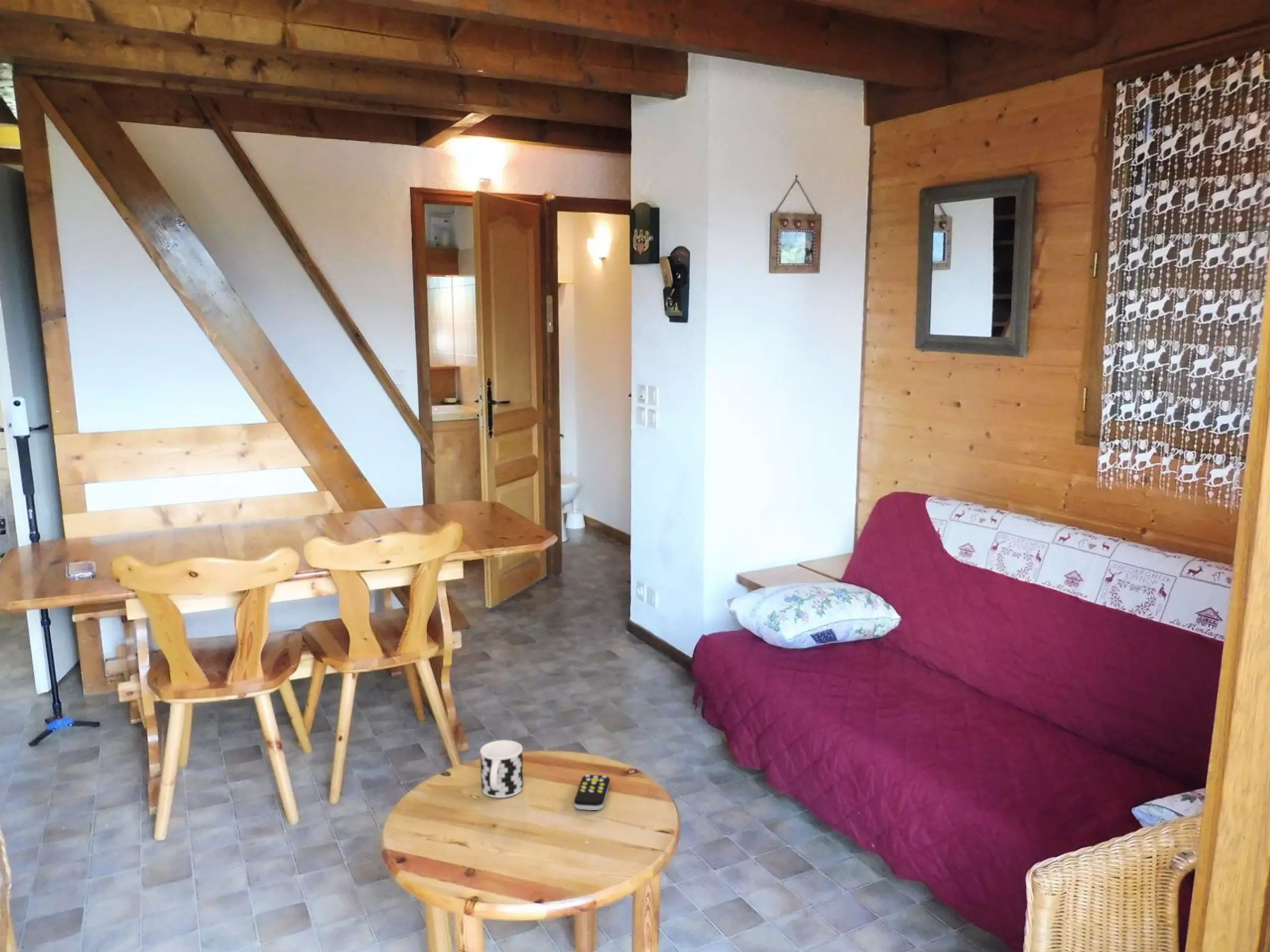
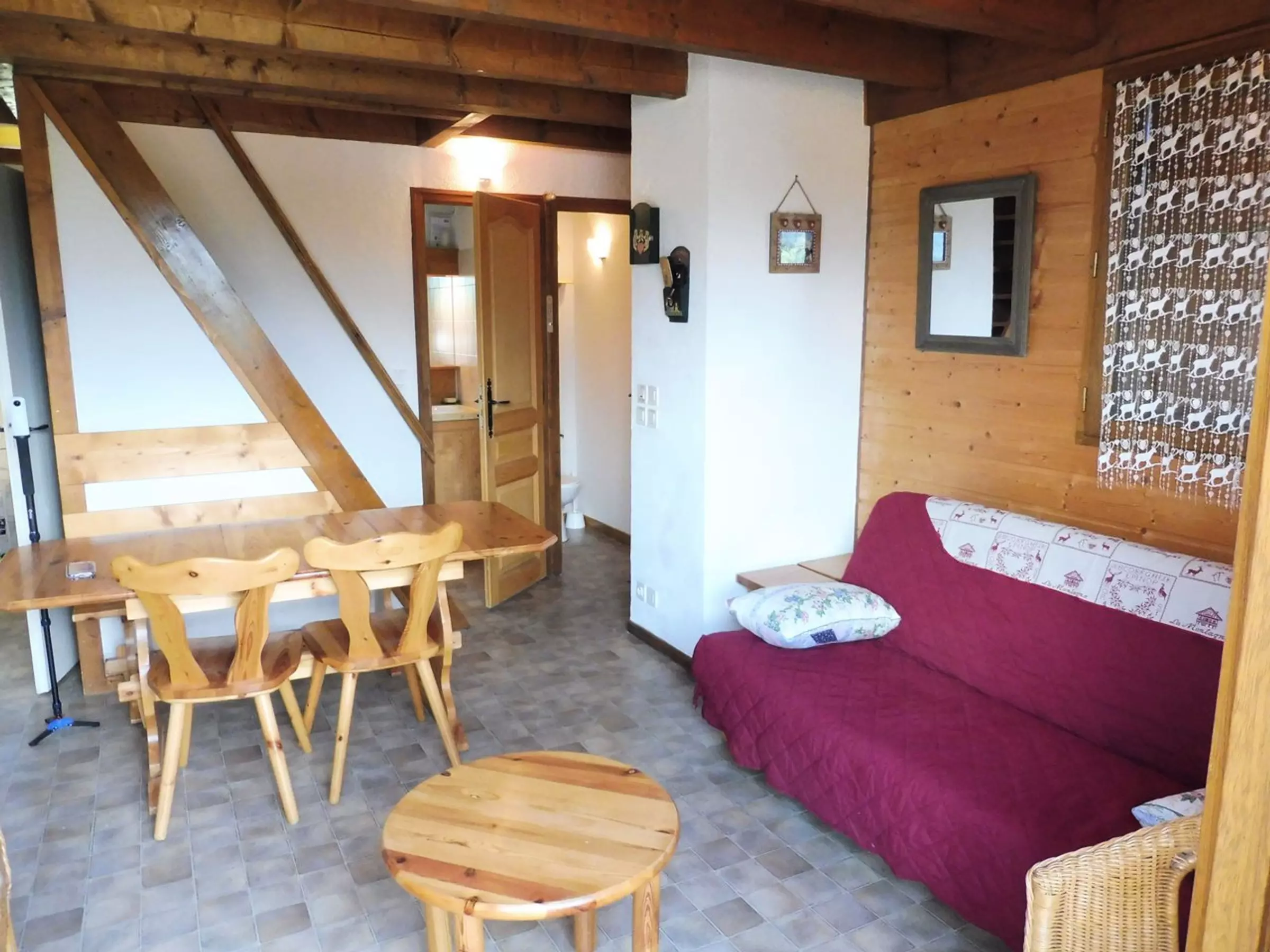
- cup (500, 772)
- remote control (592, 791)
